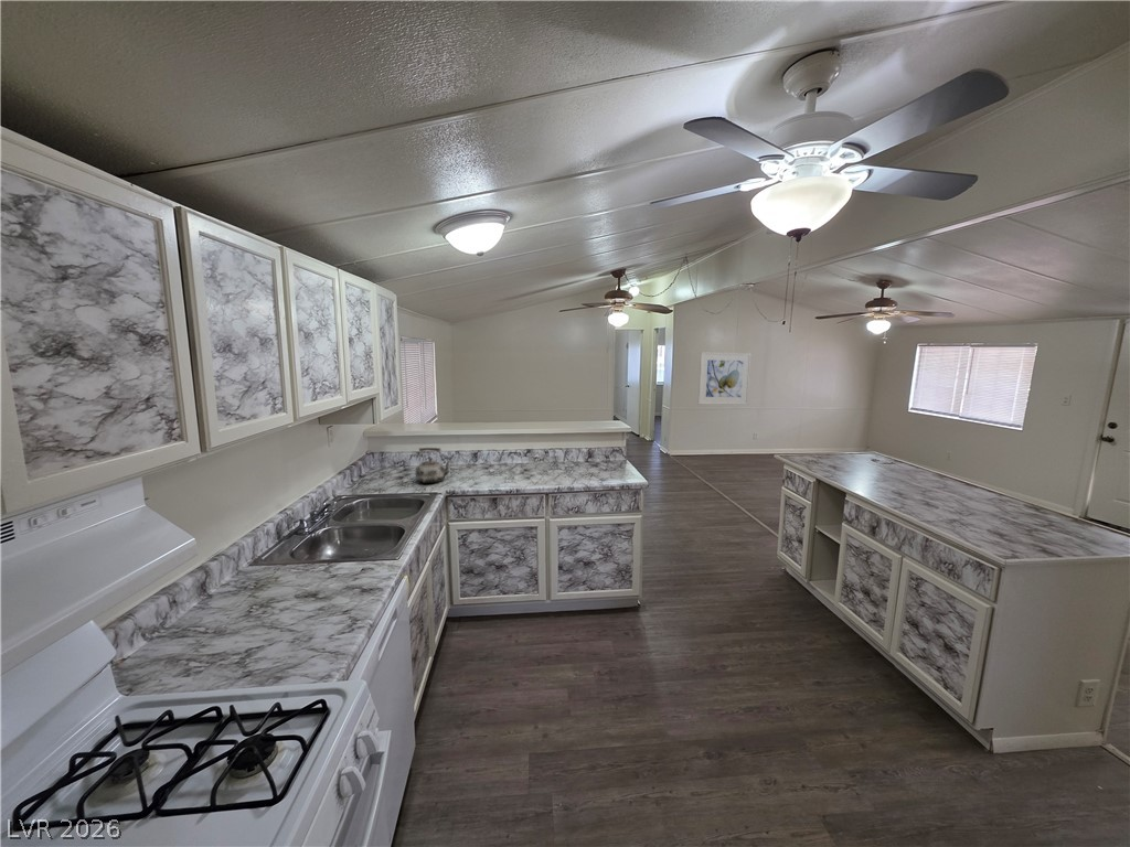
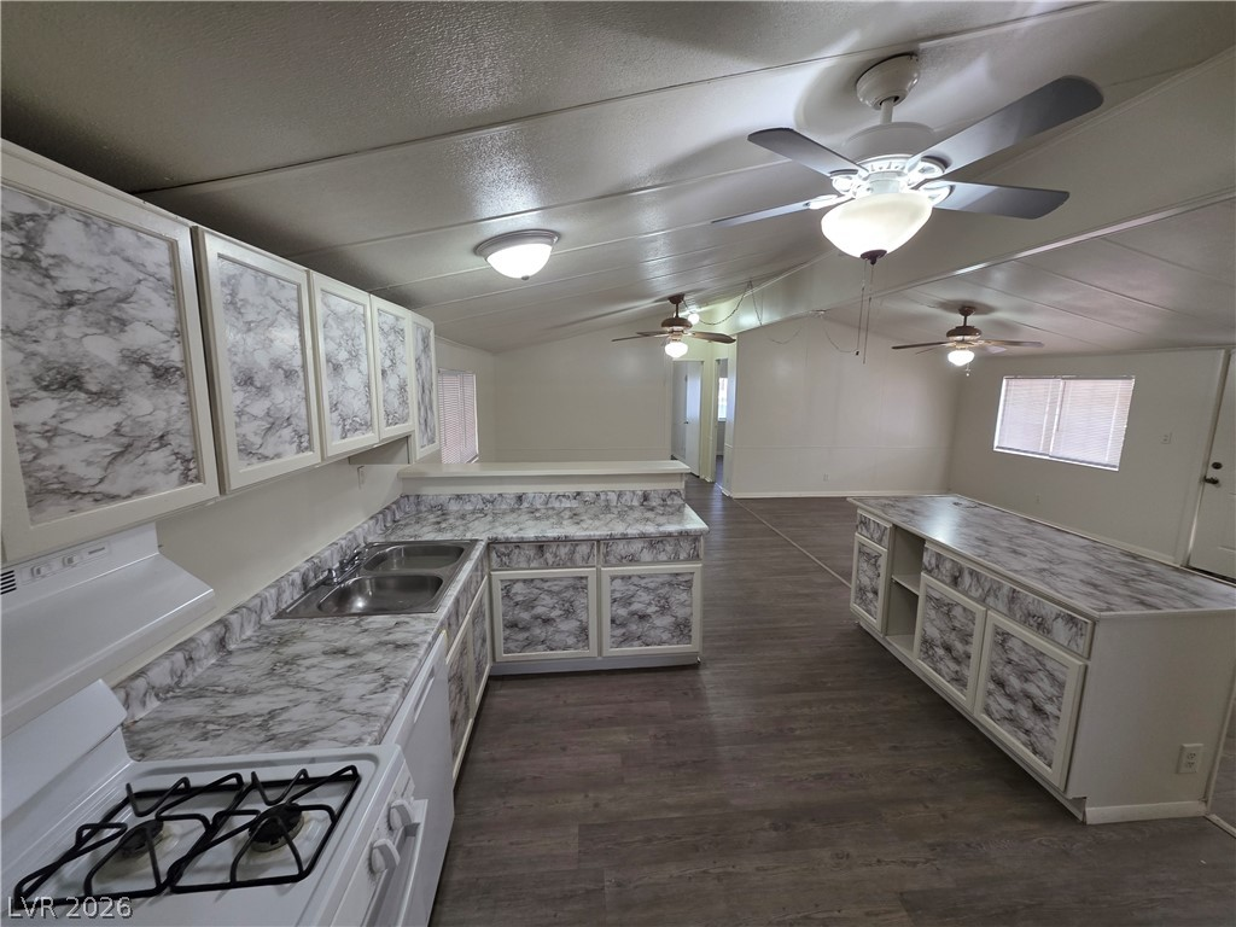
- kettle (434, 464)
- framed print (724, 378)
